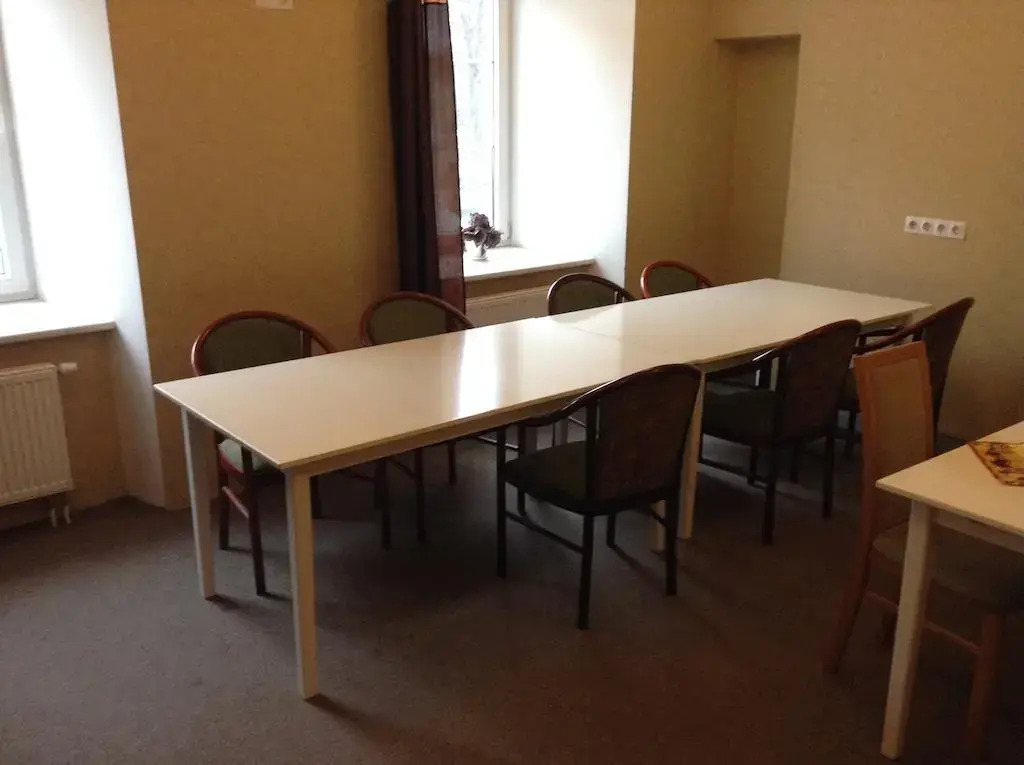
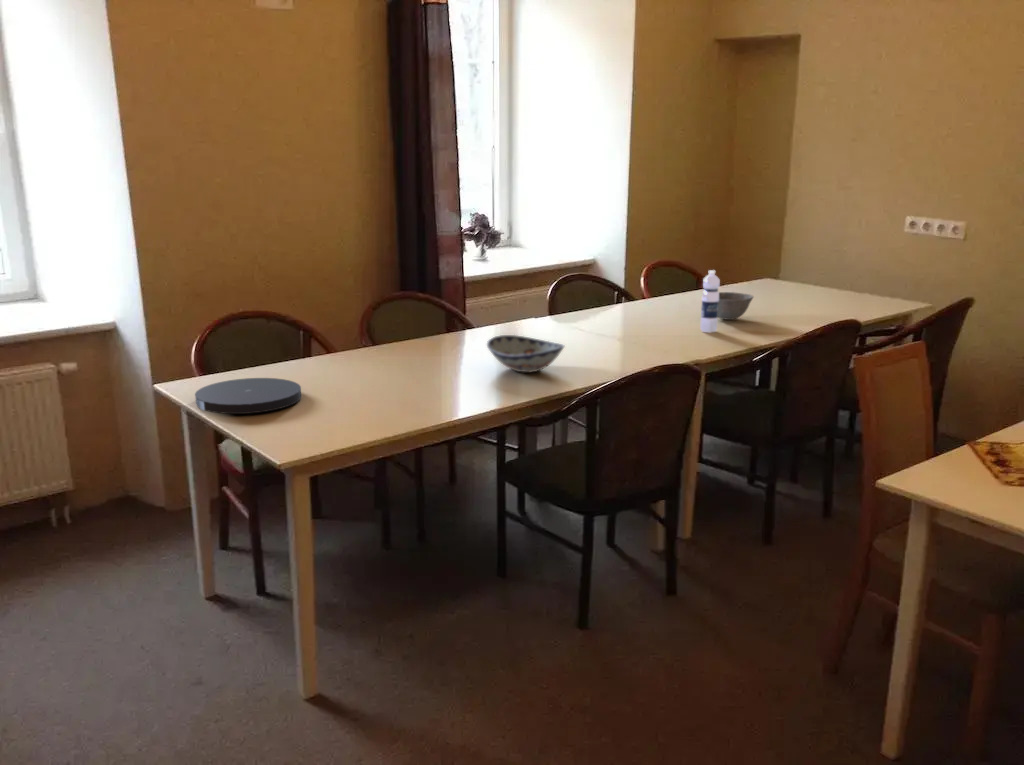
+ bowl (728, 307)
+ decorative bowl (525, 355)
+ plate (249, 394)
+ water bottle (710, 301)
